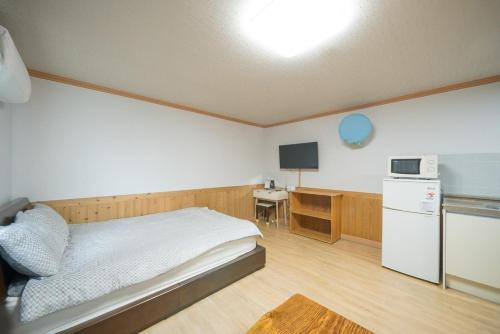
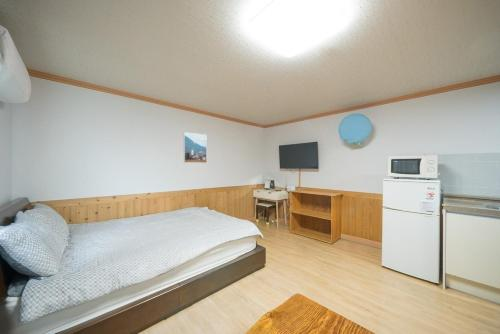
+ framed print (195, 148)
